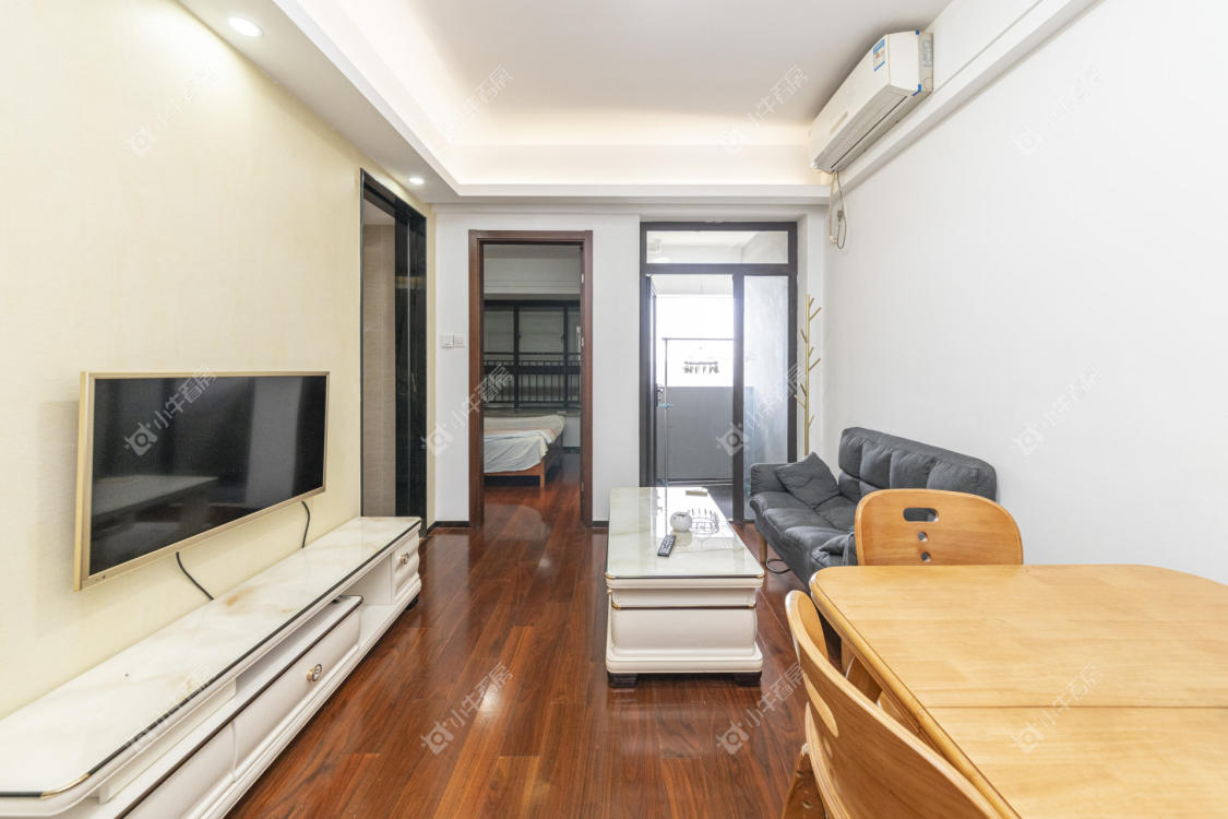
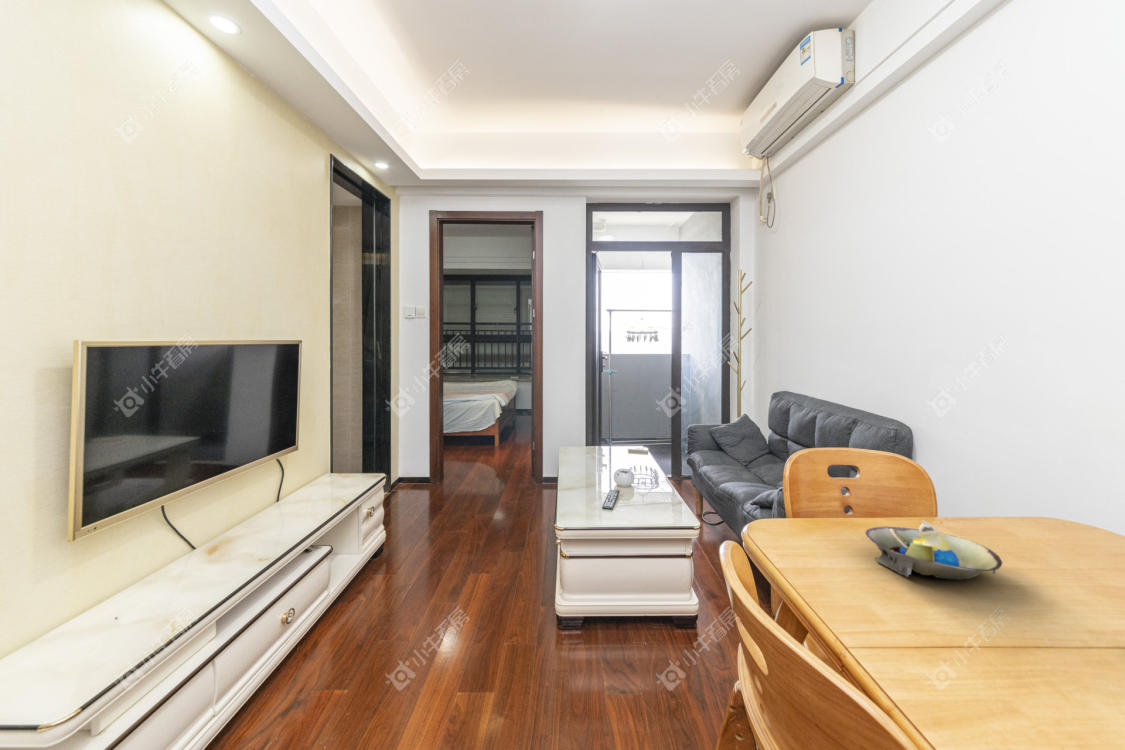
+ decorative bowl (924, 547)
